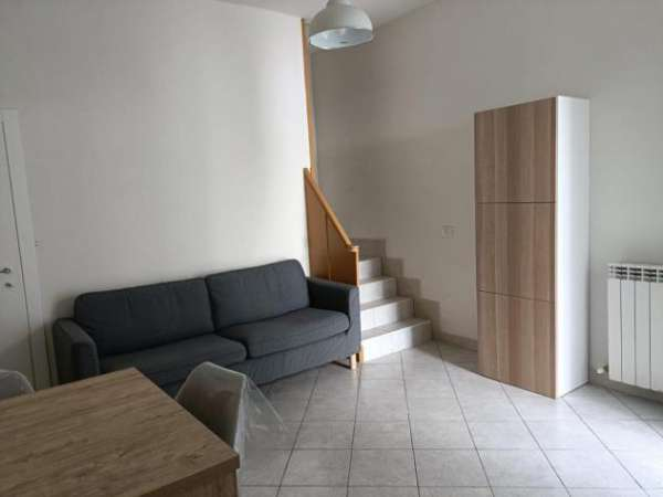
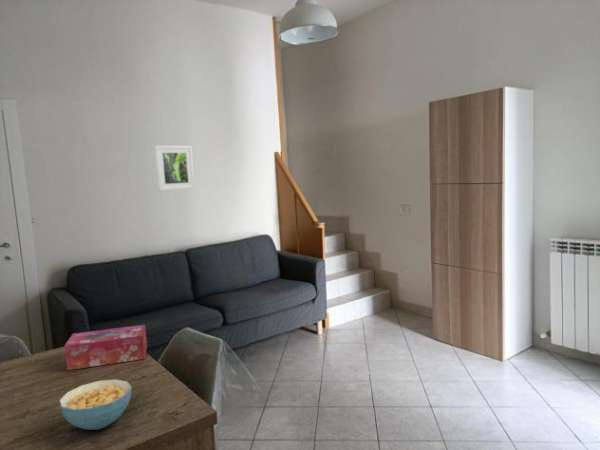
+ tissue box (108, 346)
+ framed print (175, 168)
+ cereal bowl (97, 409)
